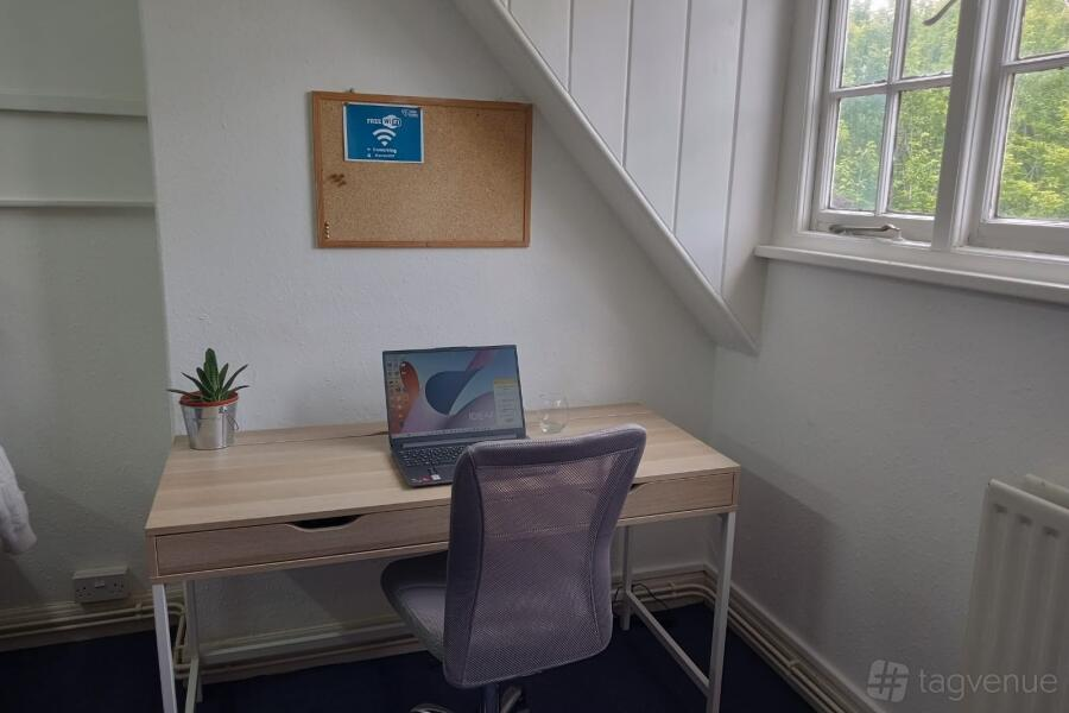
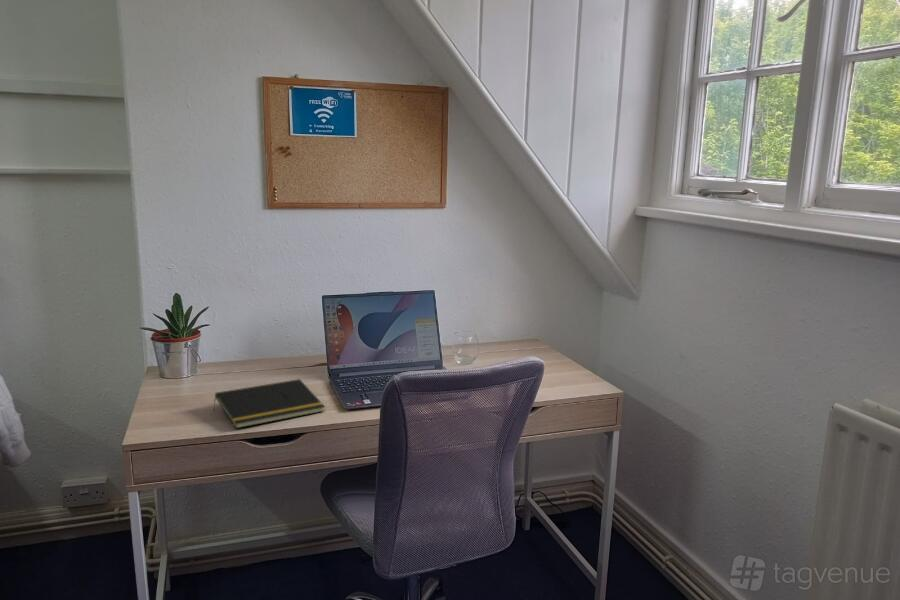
+ notepad (270, 401)
